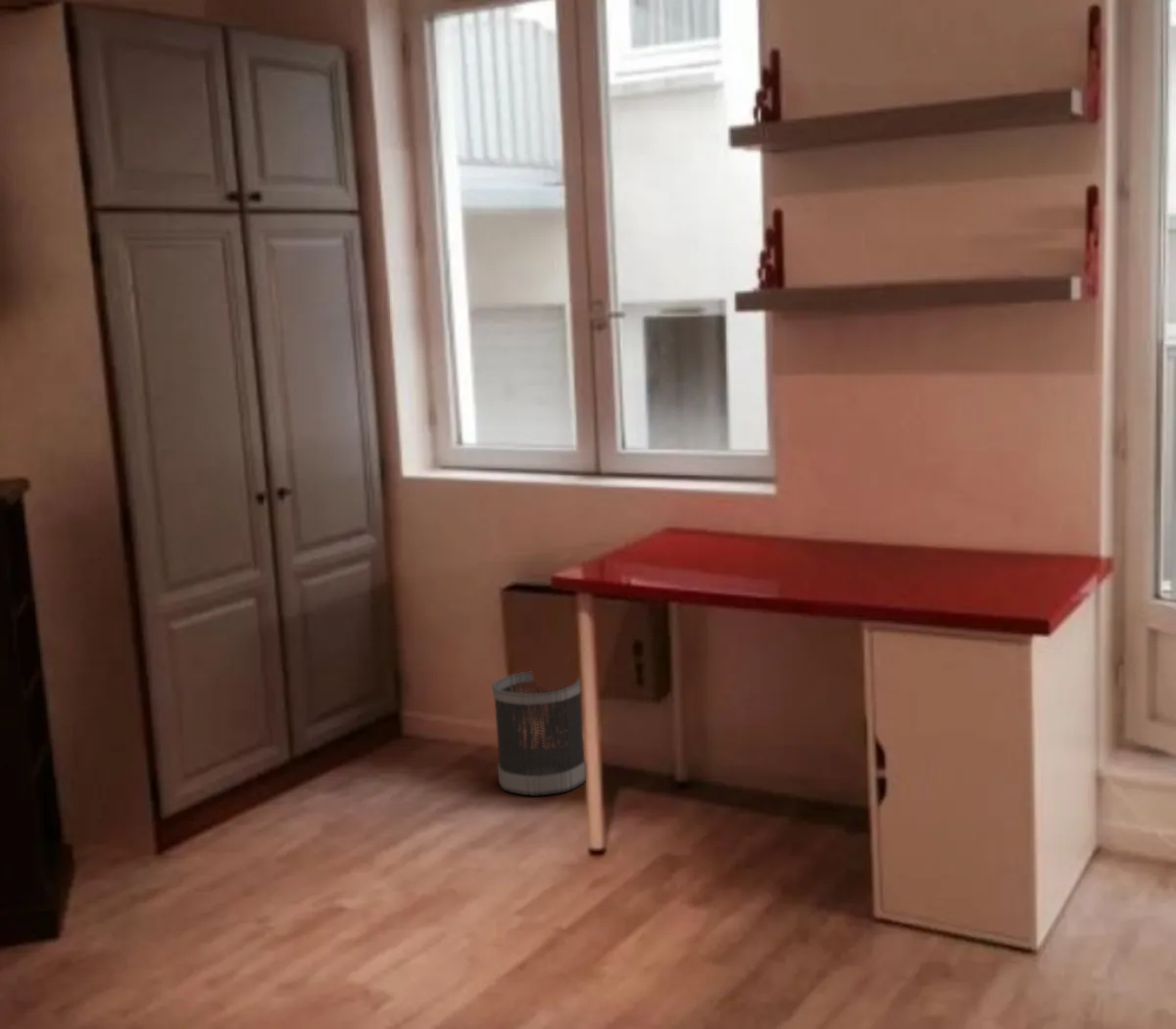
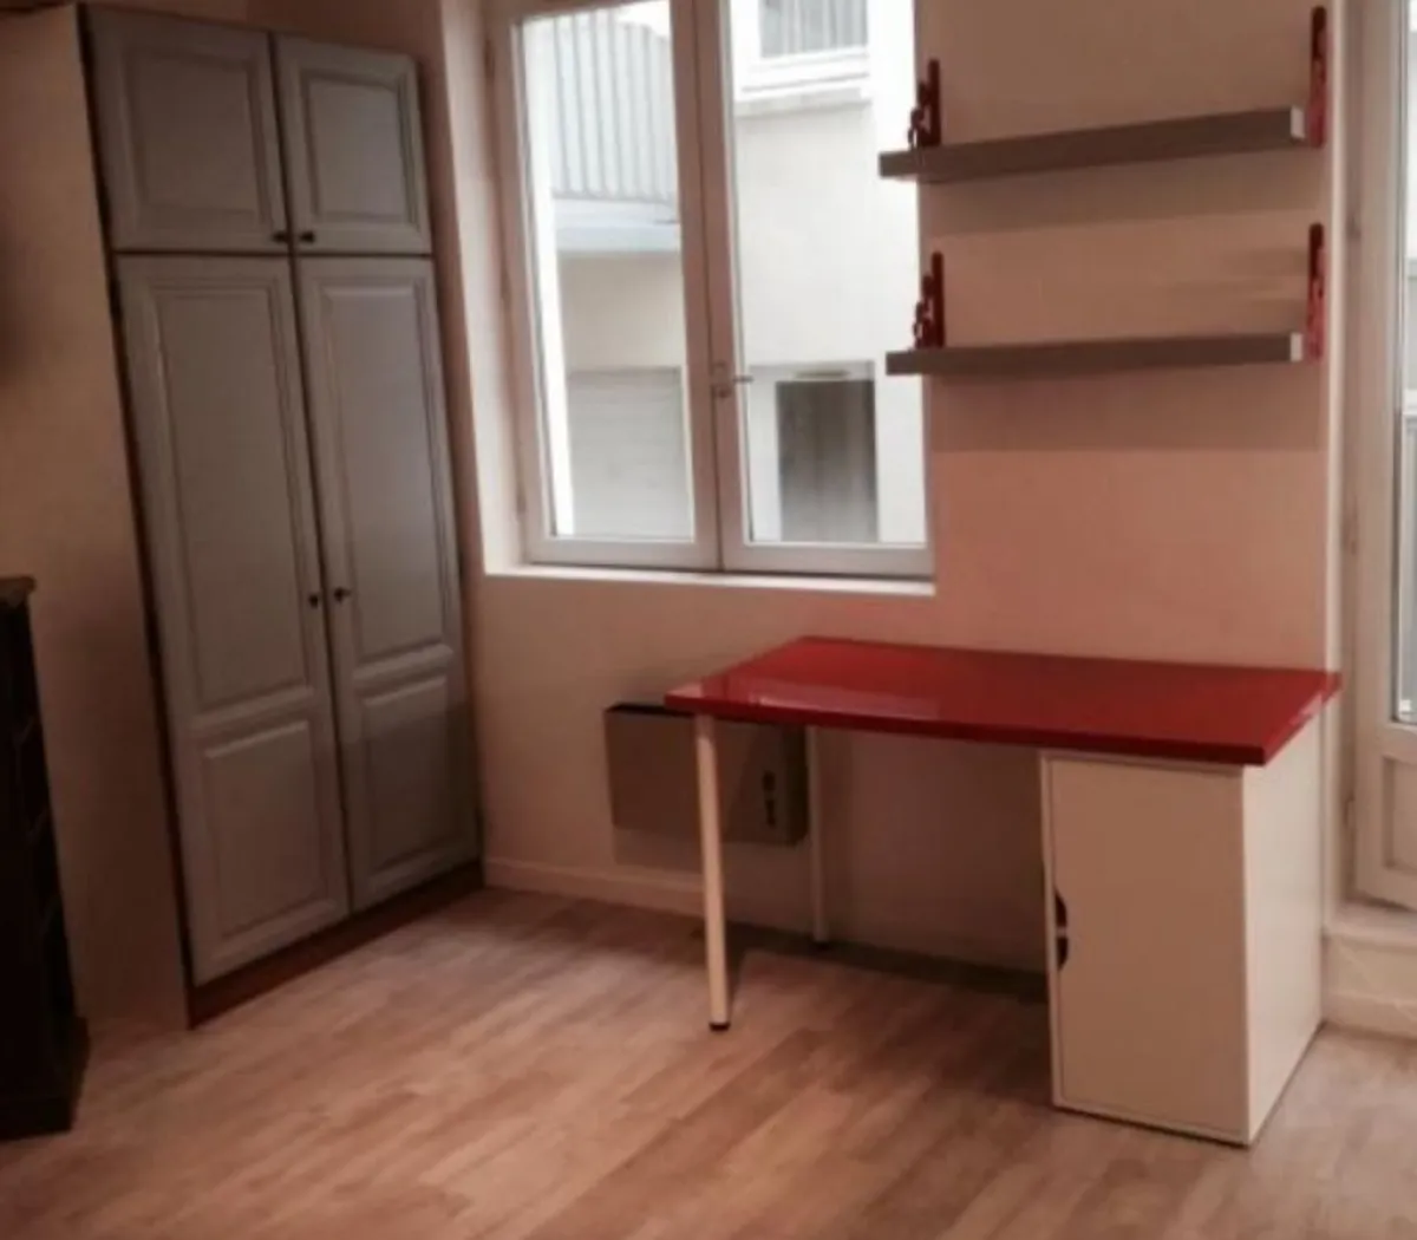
- wastebasket (539, 731)
